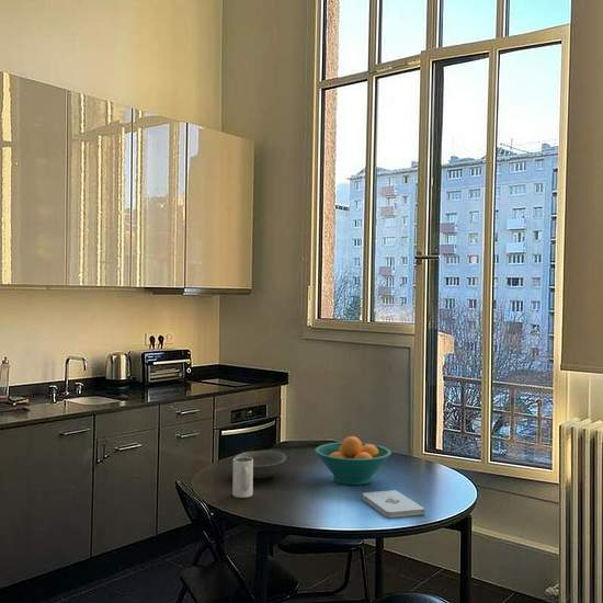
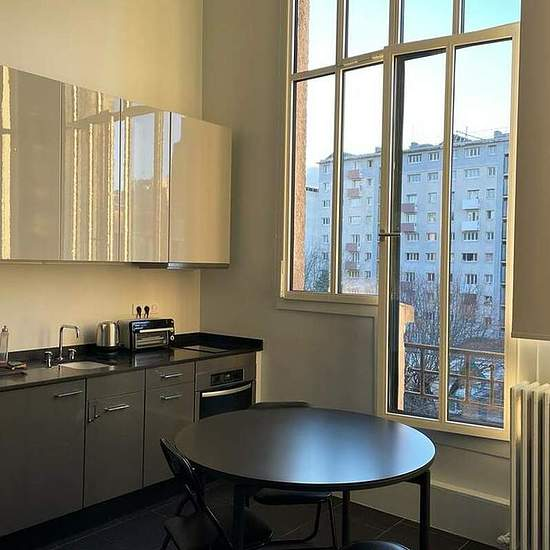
- bowl (260, 466)
- mug (243, 478)
- notepad (391, 503)
- fruit bowl (352, 458)
